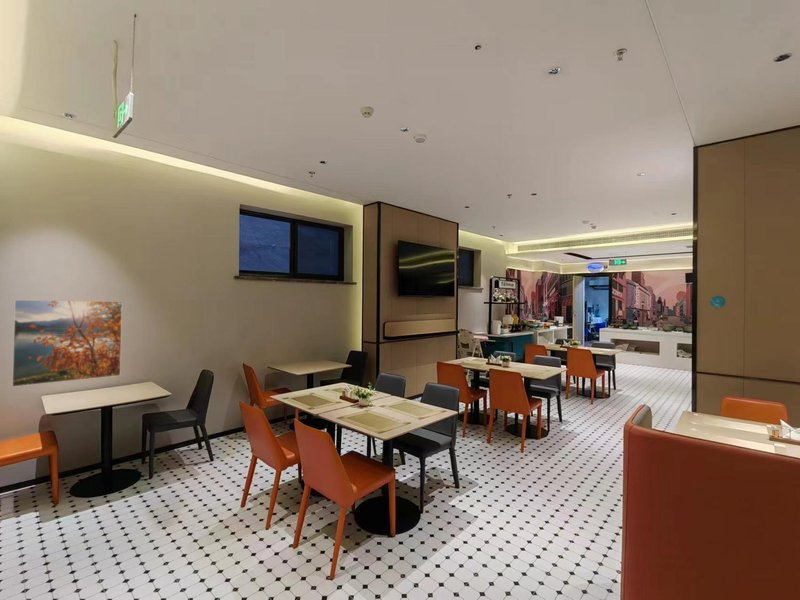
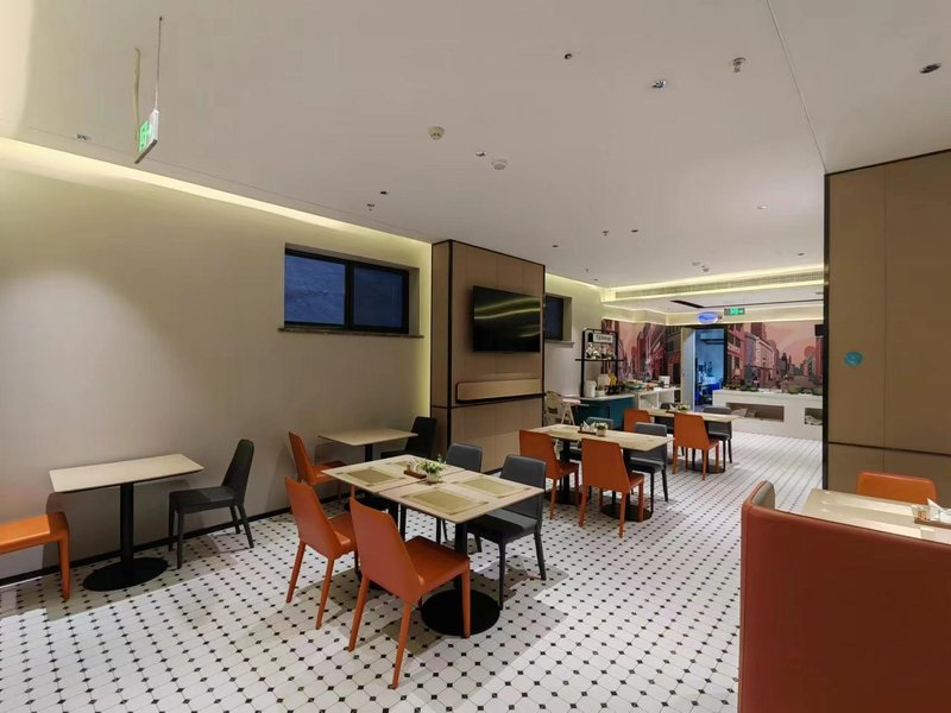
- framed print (71, 340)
